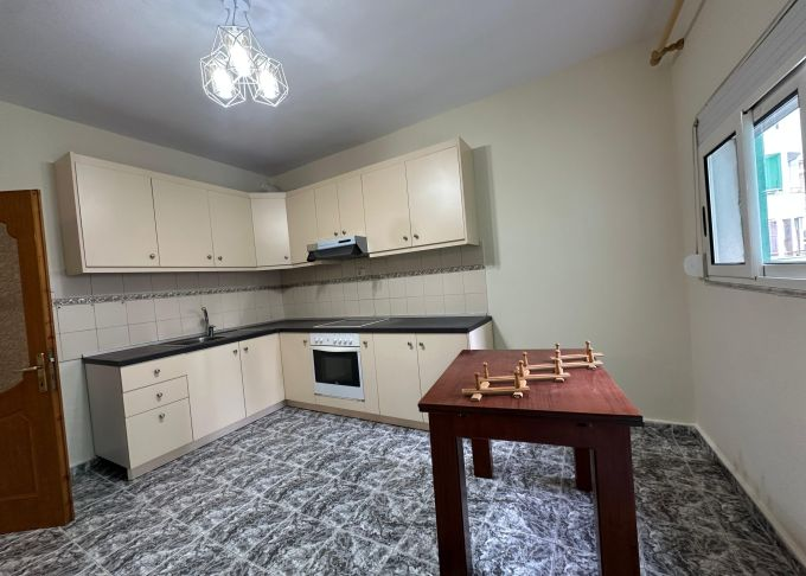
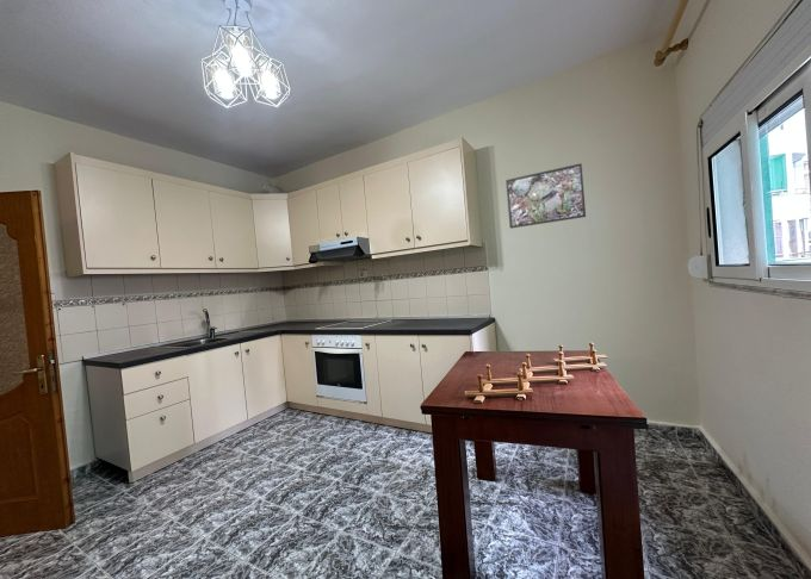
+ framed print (544, 197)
